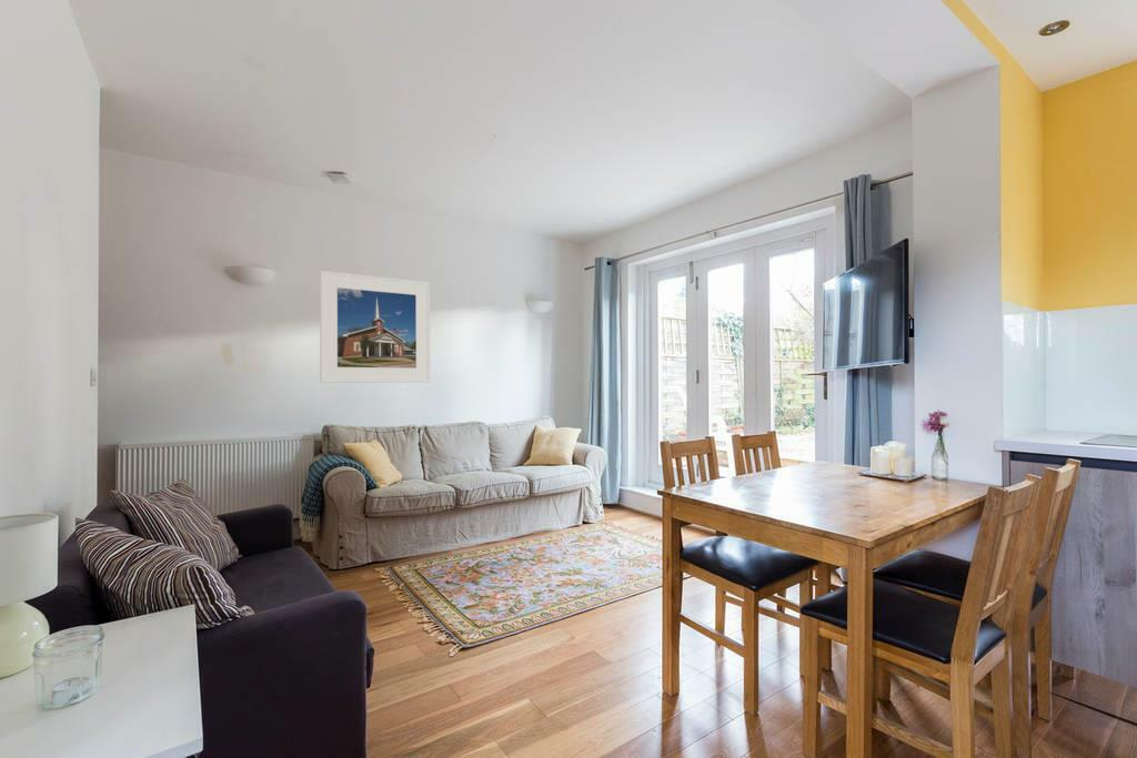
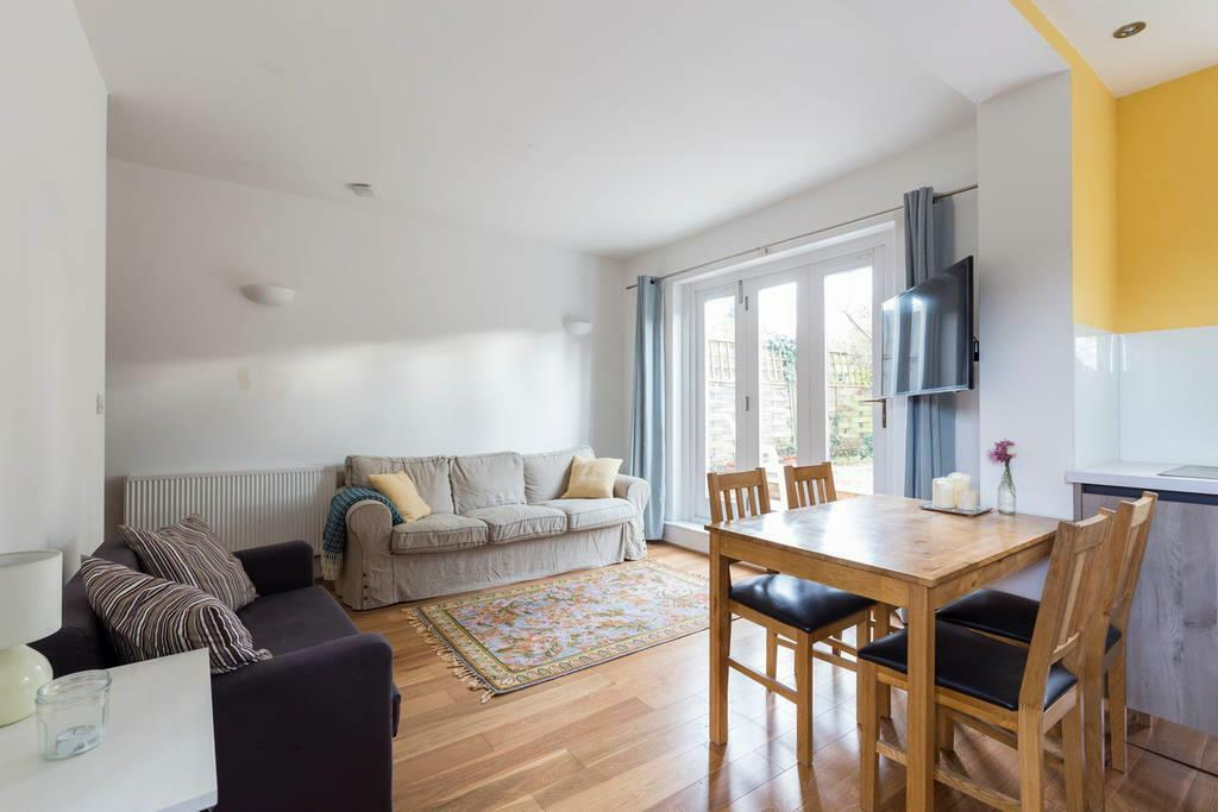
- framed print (378, 329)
